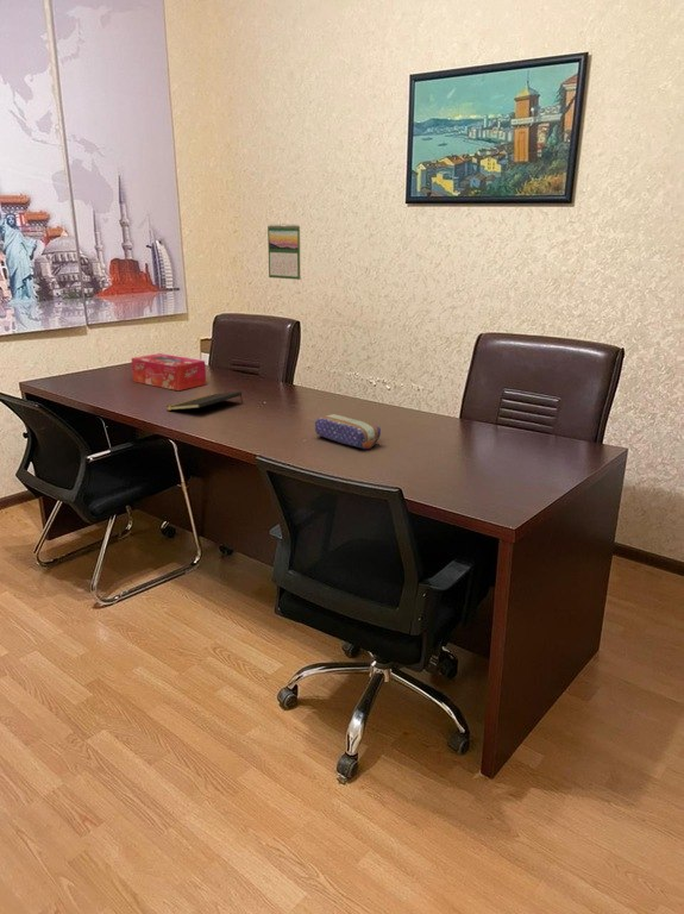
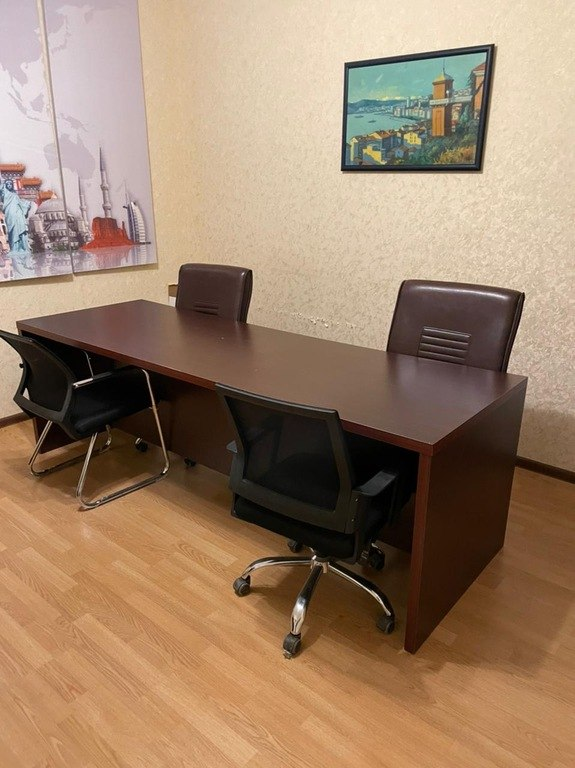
- tissue box (168, 370)
- calendar (283, 251)
- pencil case (346, 430)
- notepad (205, 400)
